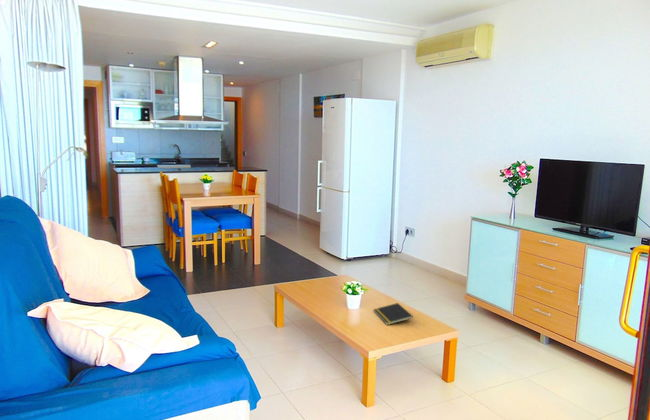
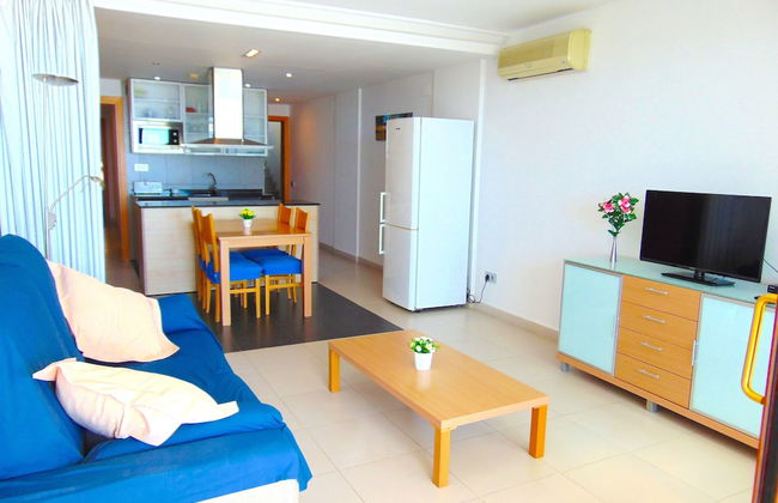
- notepad (392, 313)
